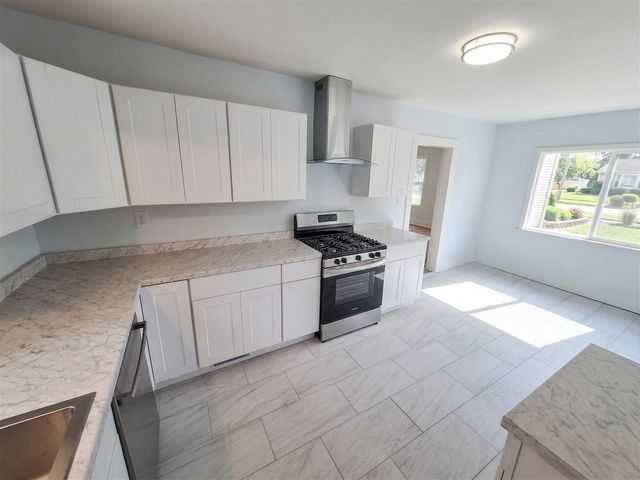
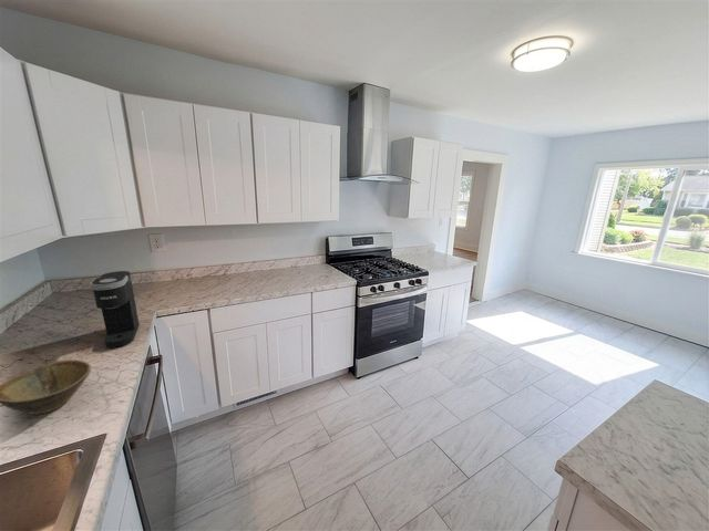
+ bowl (48, 391)
+ coffee maker (117, 305)
